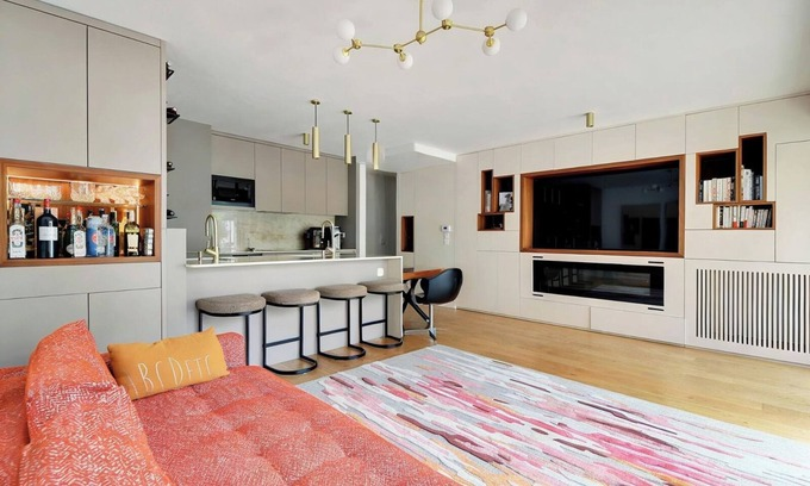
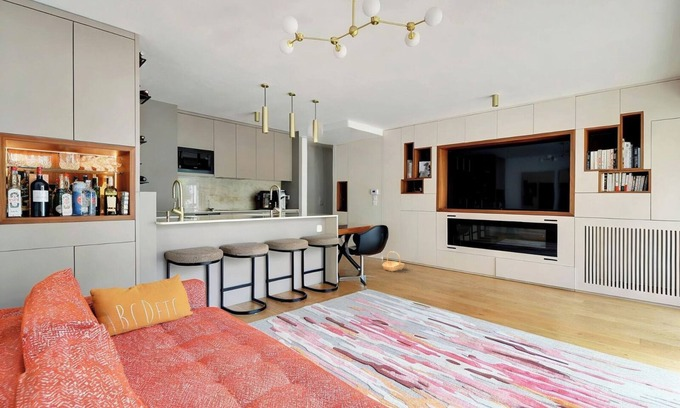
+ basket (392, 261)
